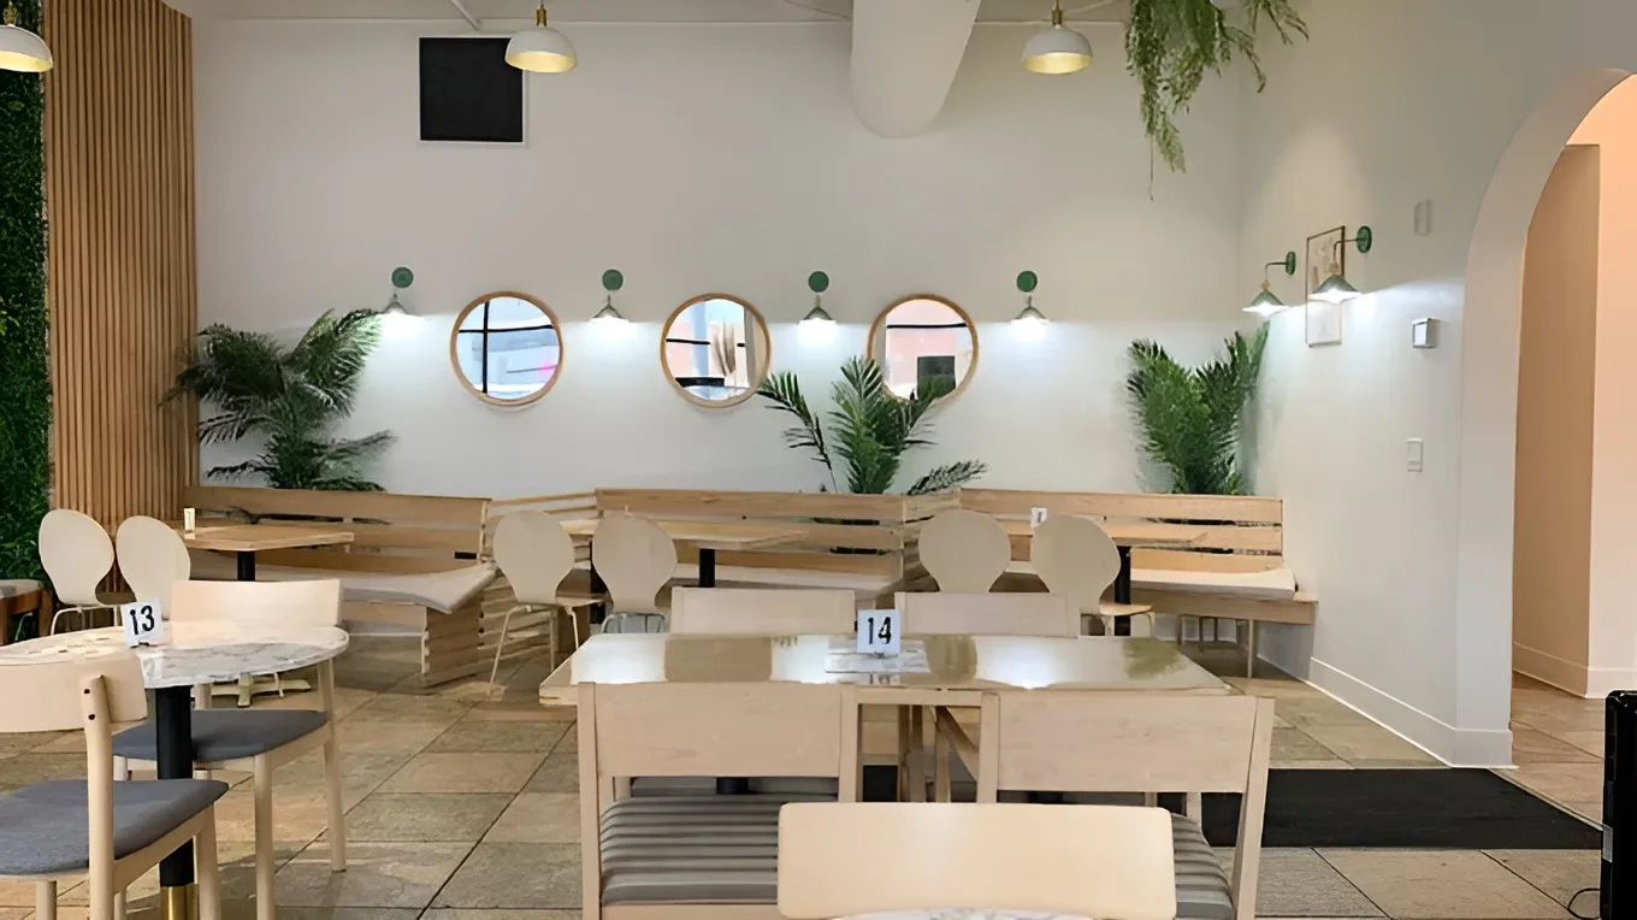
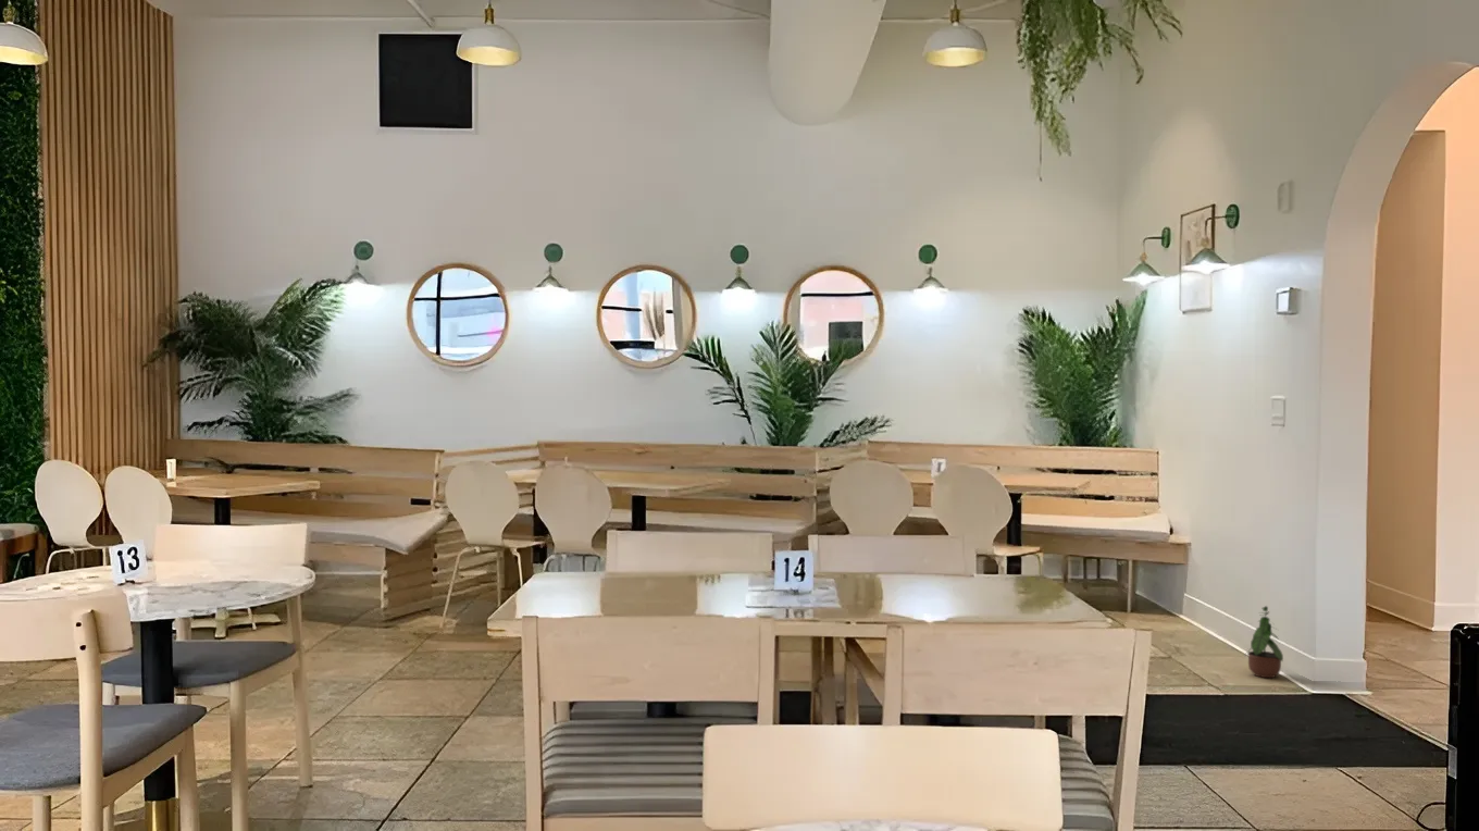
+ potted plant (1263, 640)
